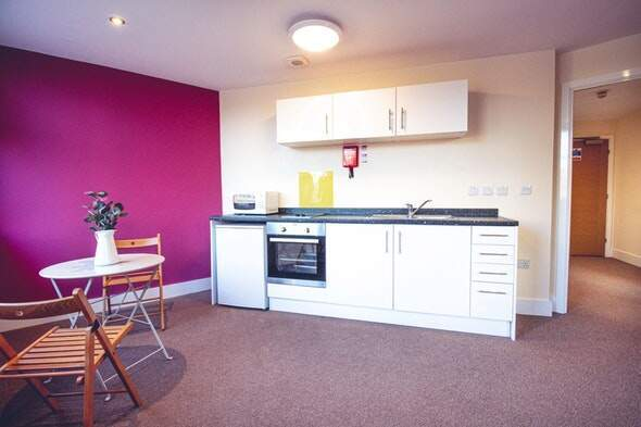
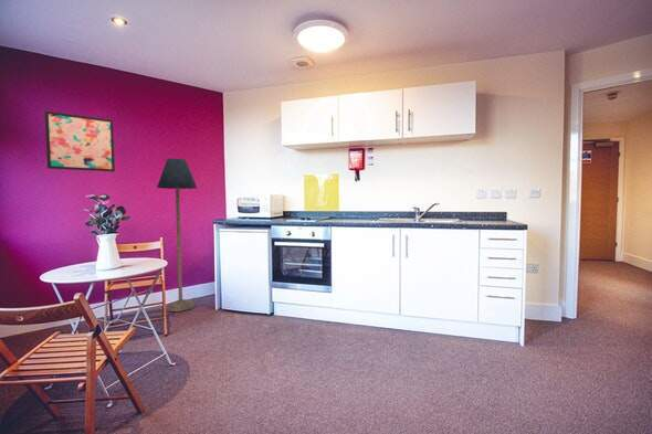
+ floor lamp (178, 233)
+ wall art (81, 142)
